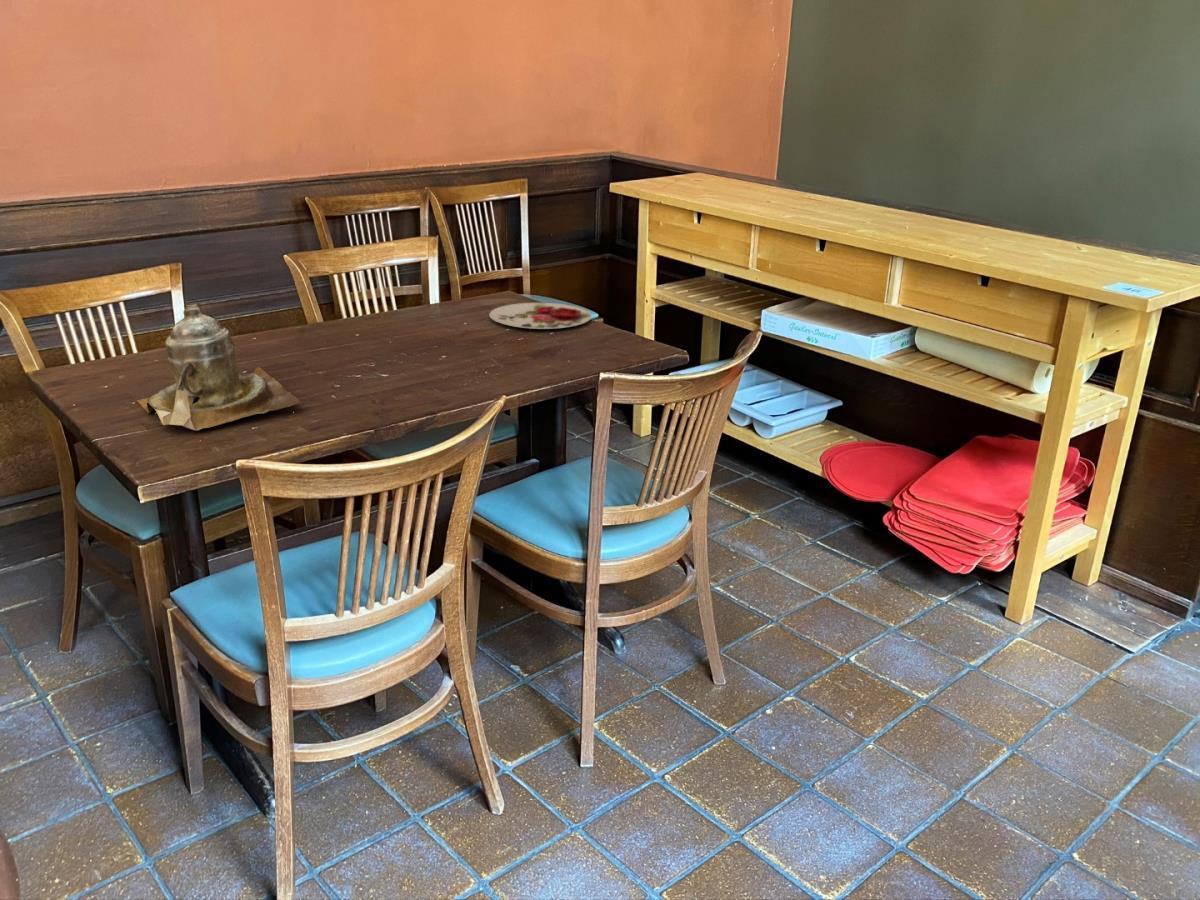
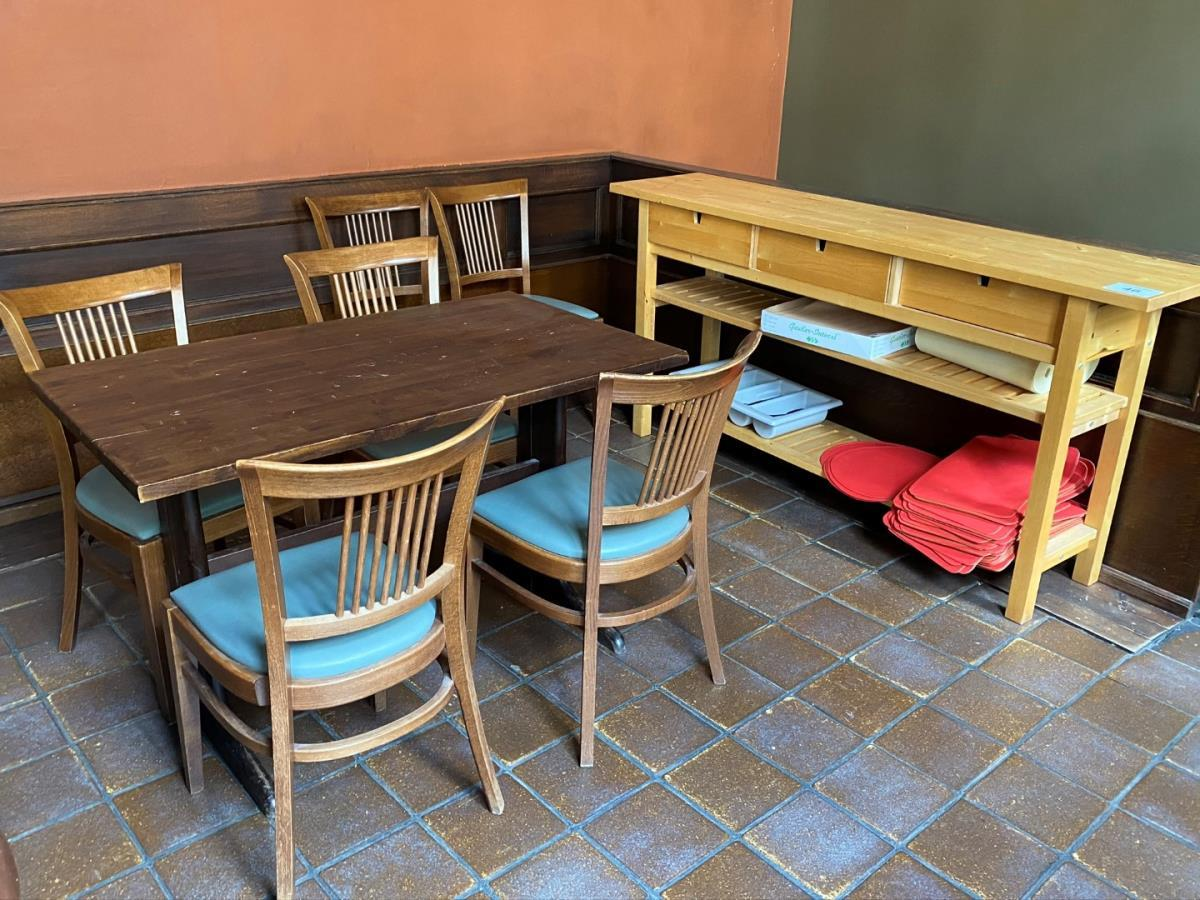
- plate (540, 314)
- teapot (212, 355)
